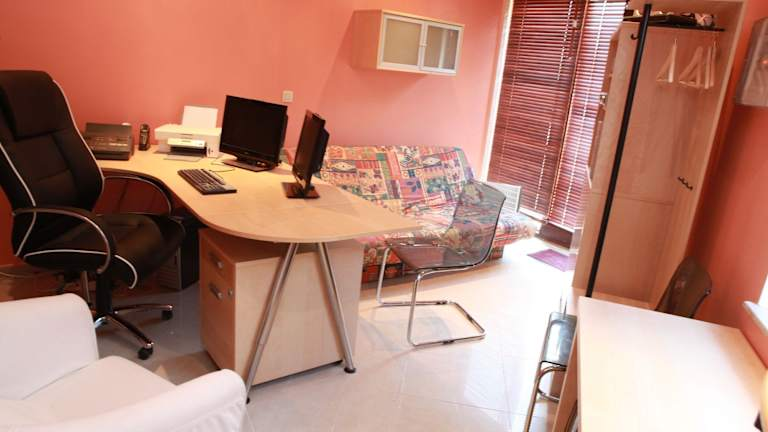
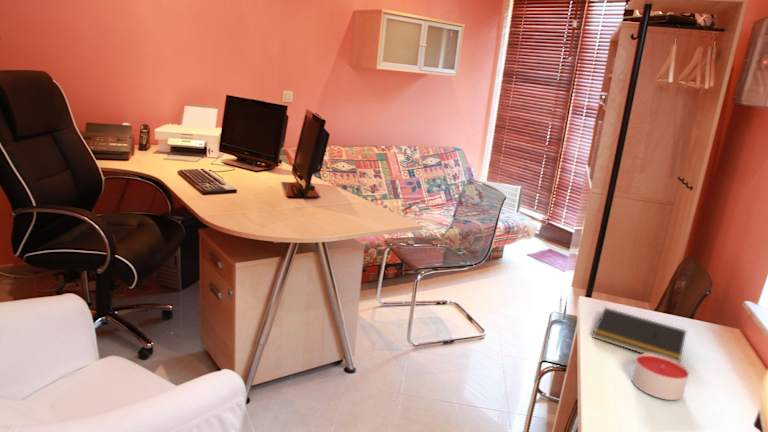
+ notepad (639, 333)
+ candle (659, 375)
